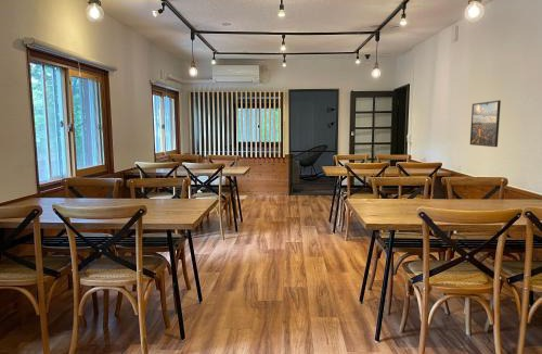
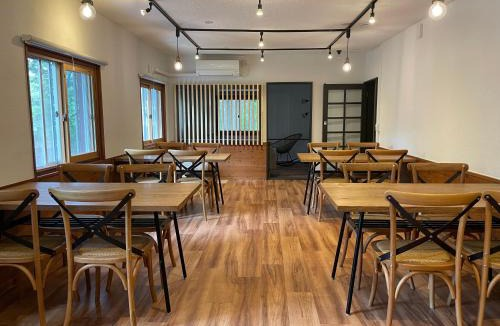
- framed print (483, 124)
